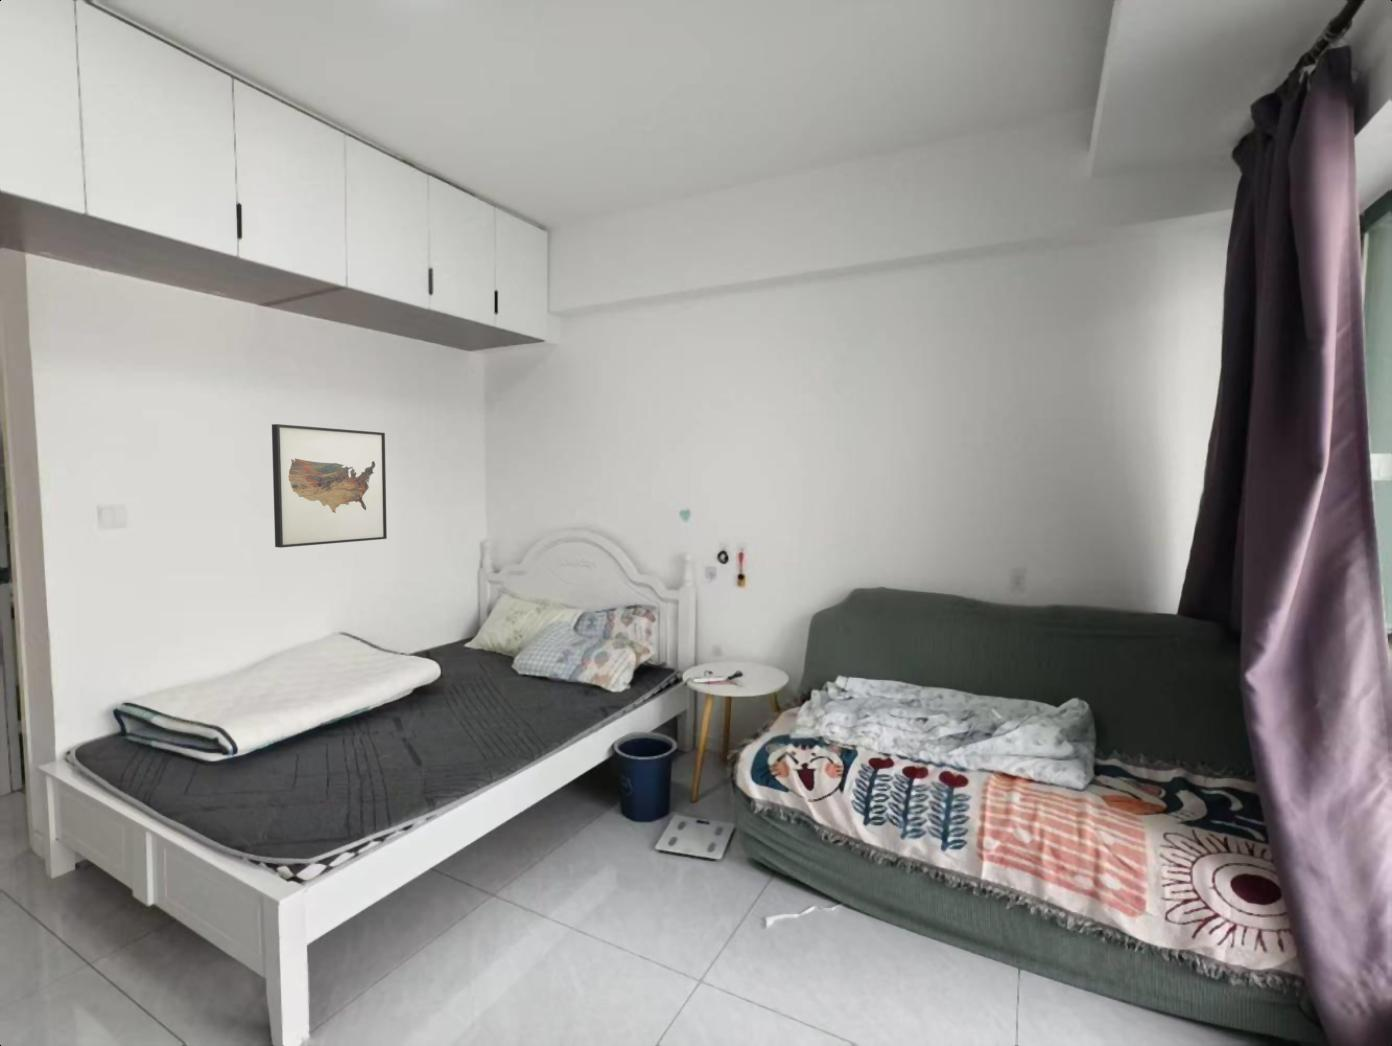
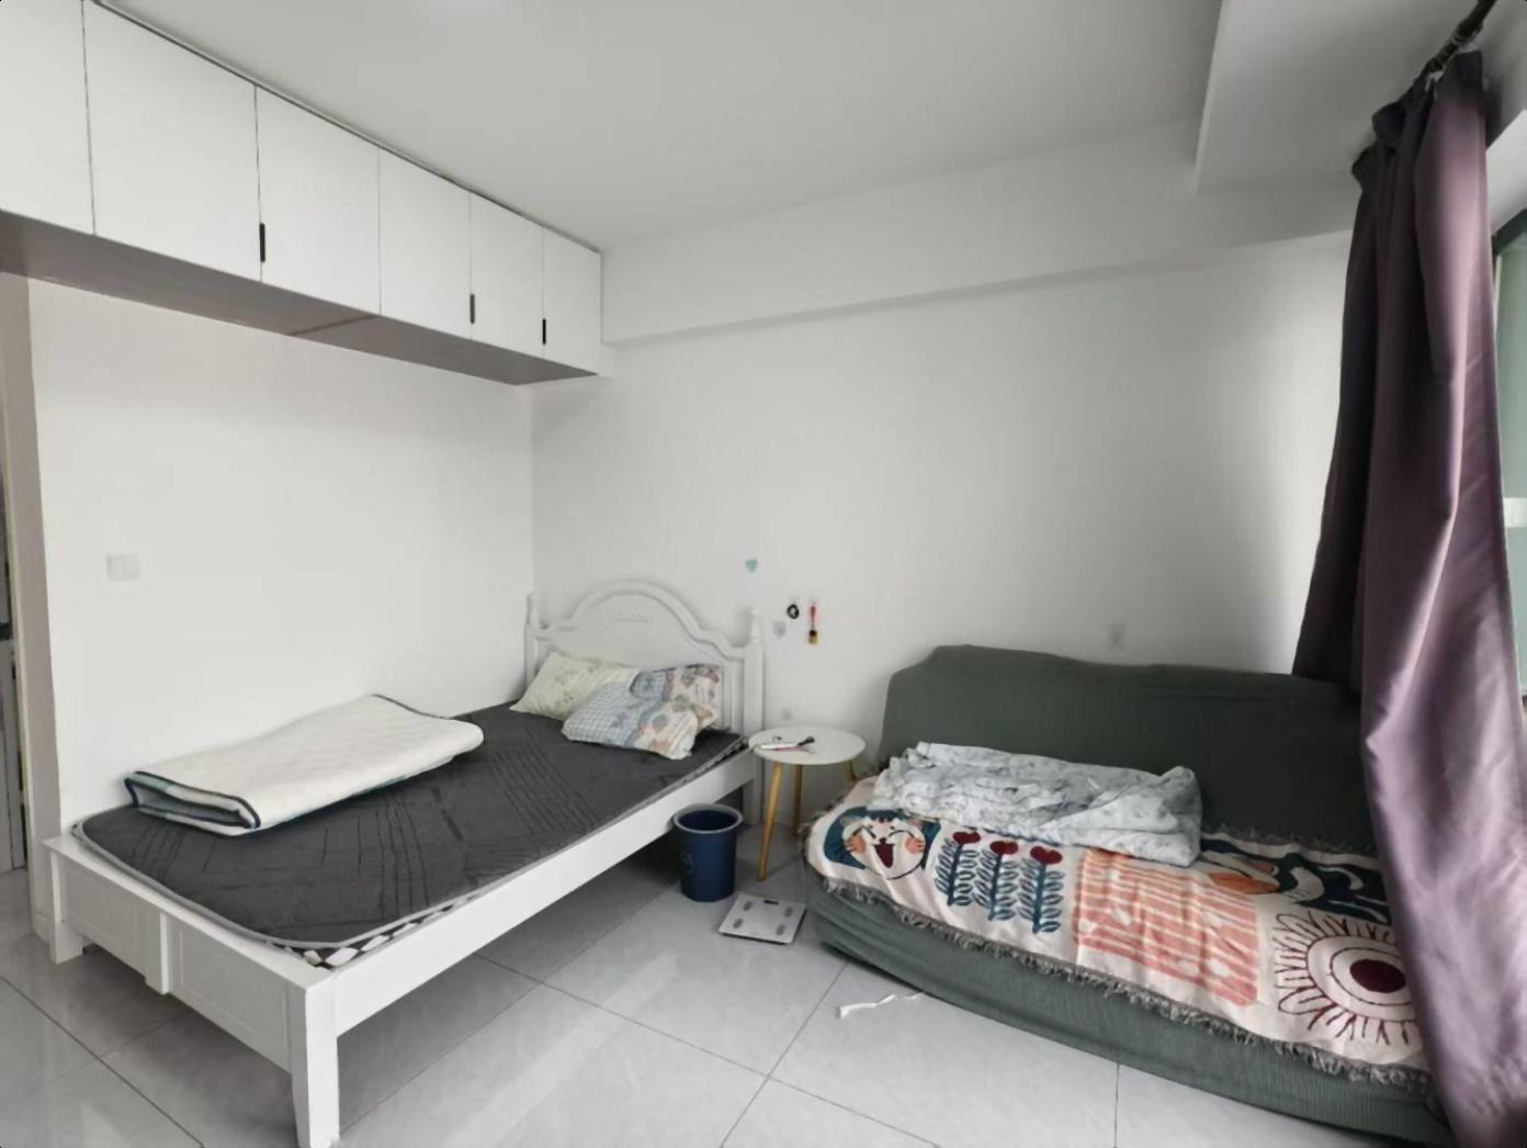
- wall art (333, 486)
